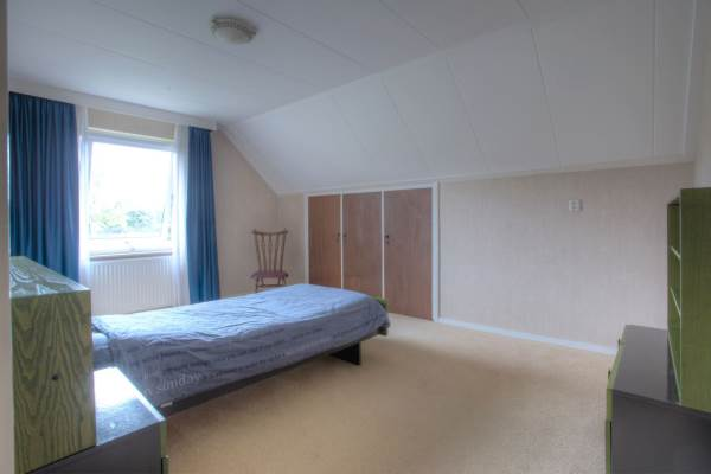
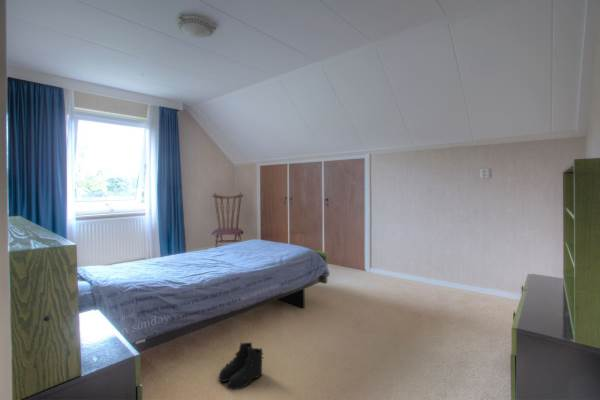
+ boots (241, 362)
